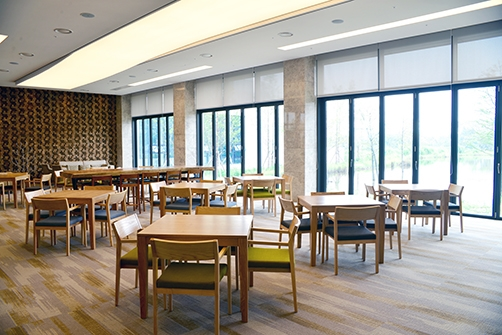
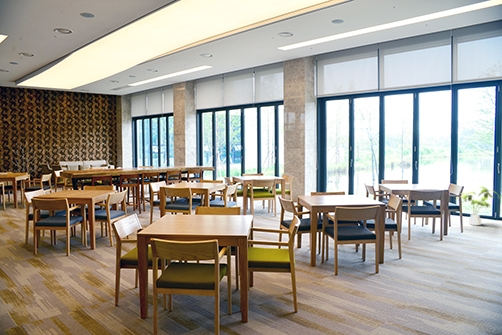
+ house plant (481, 205)
